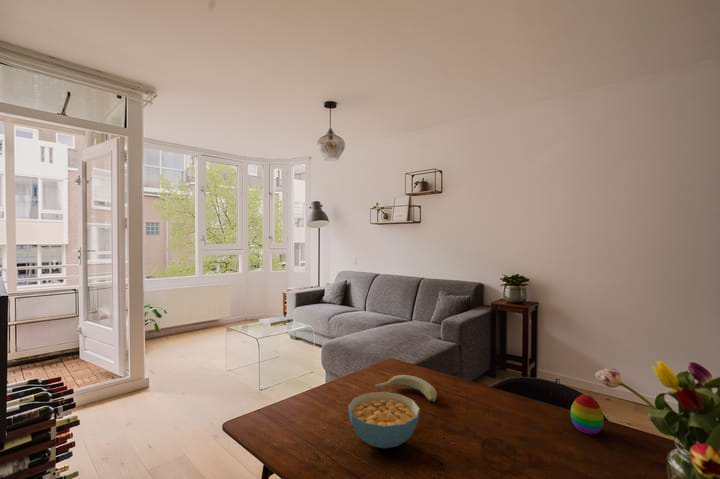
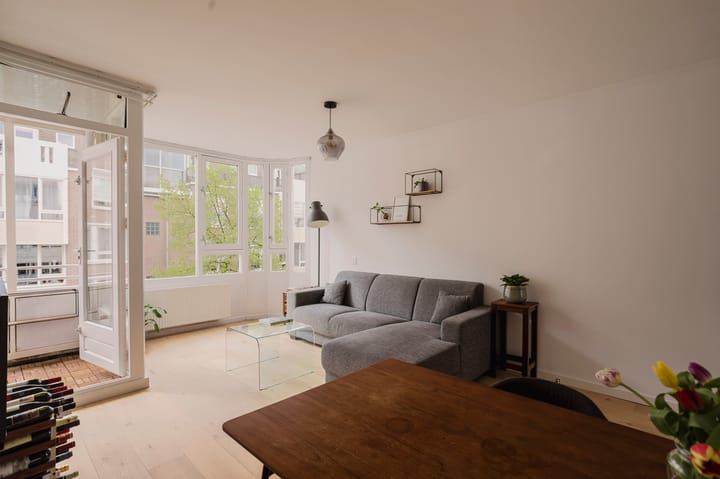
- cereal bowl (383, 424)
- decorative egg (586, 412)
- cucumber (405, 385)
